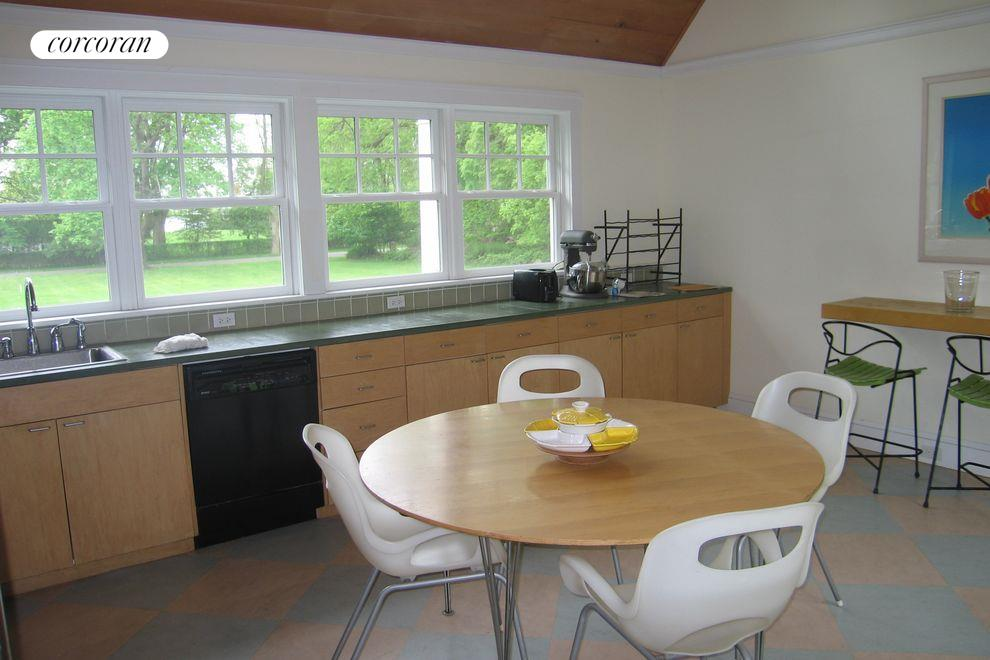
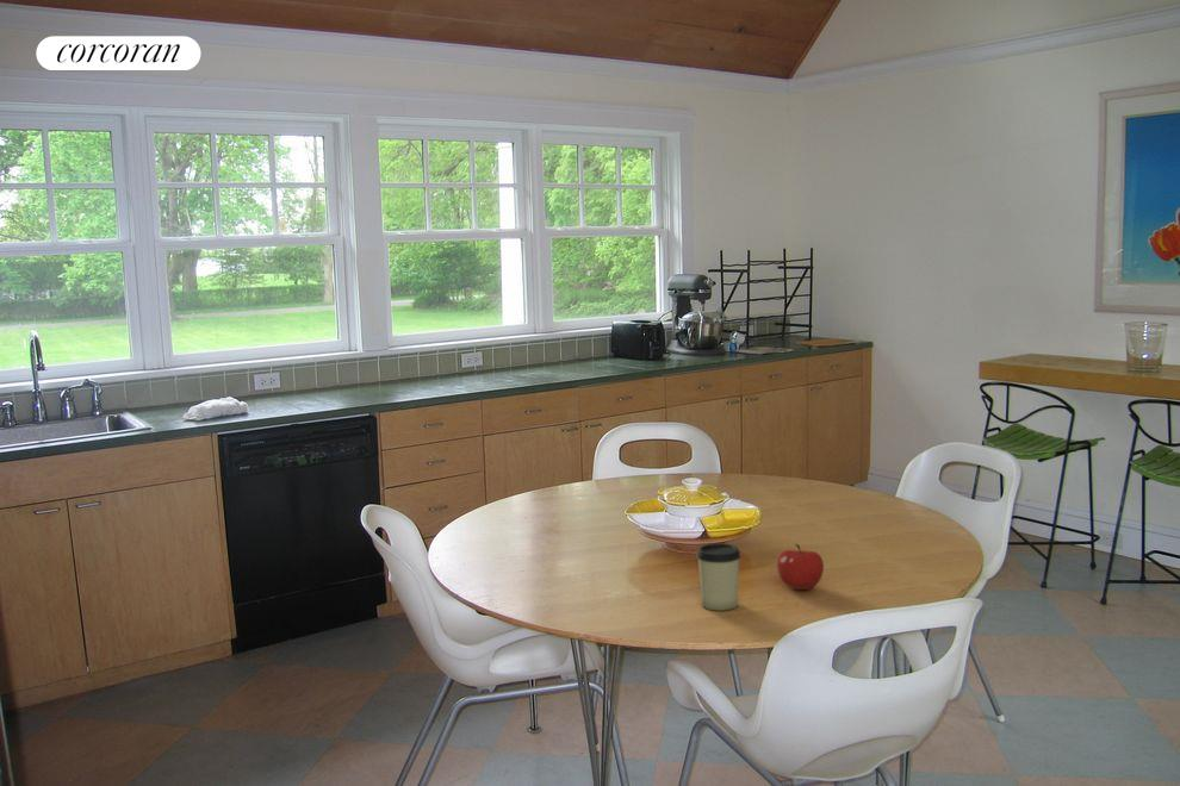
+ fruit (800, 566)
+ cup (719, 576)
